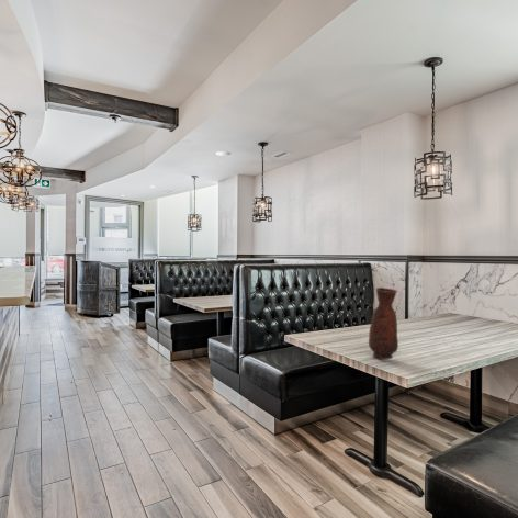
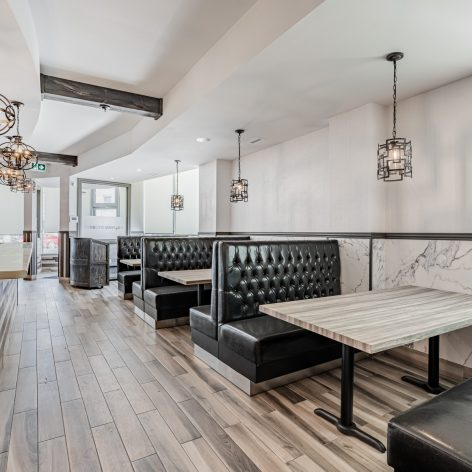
- vase (383, 323)
